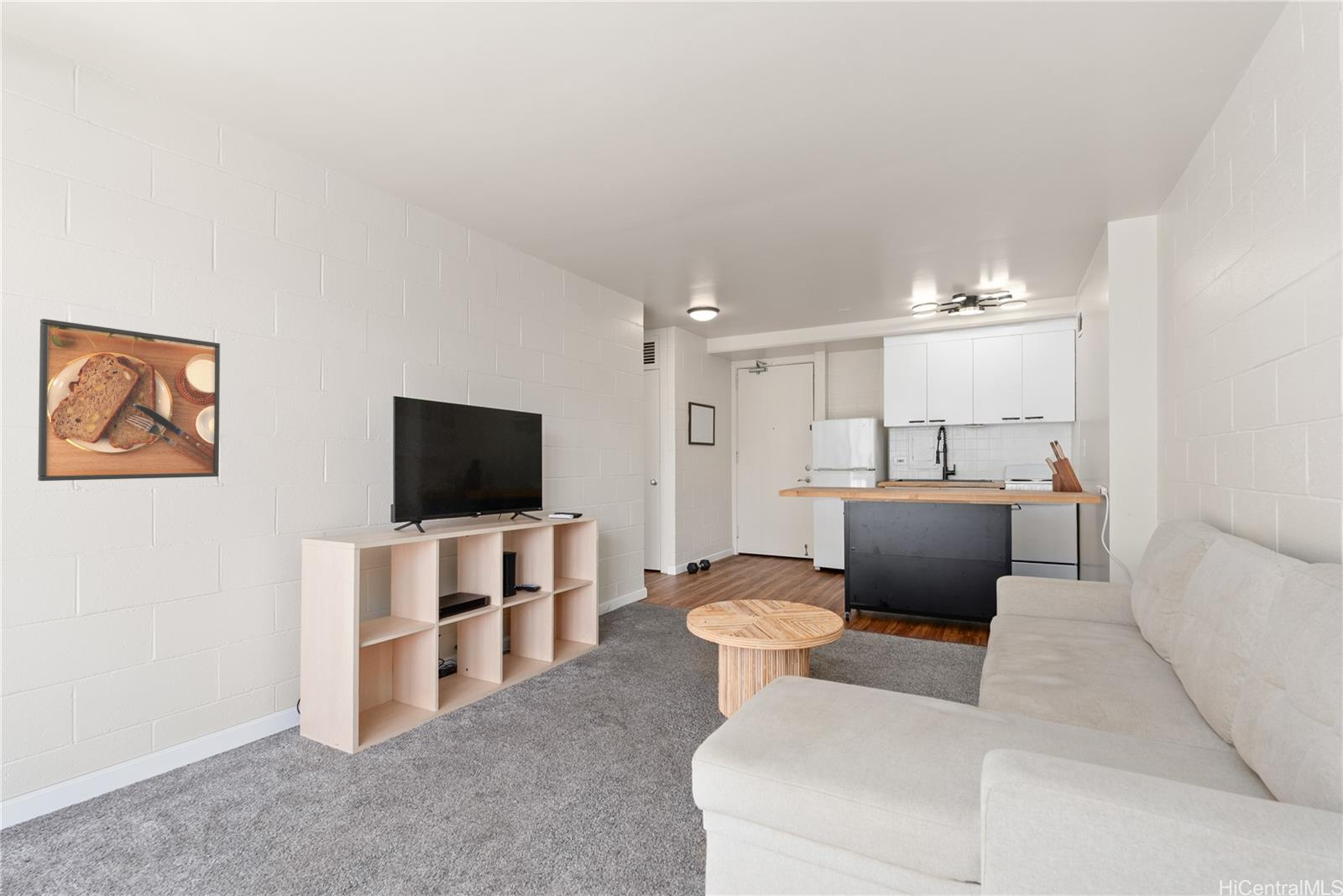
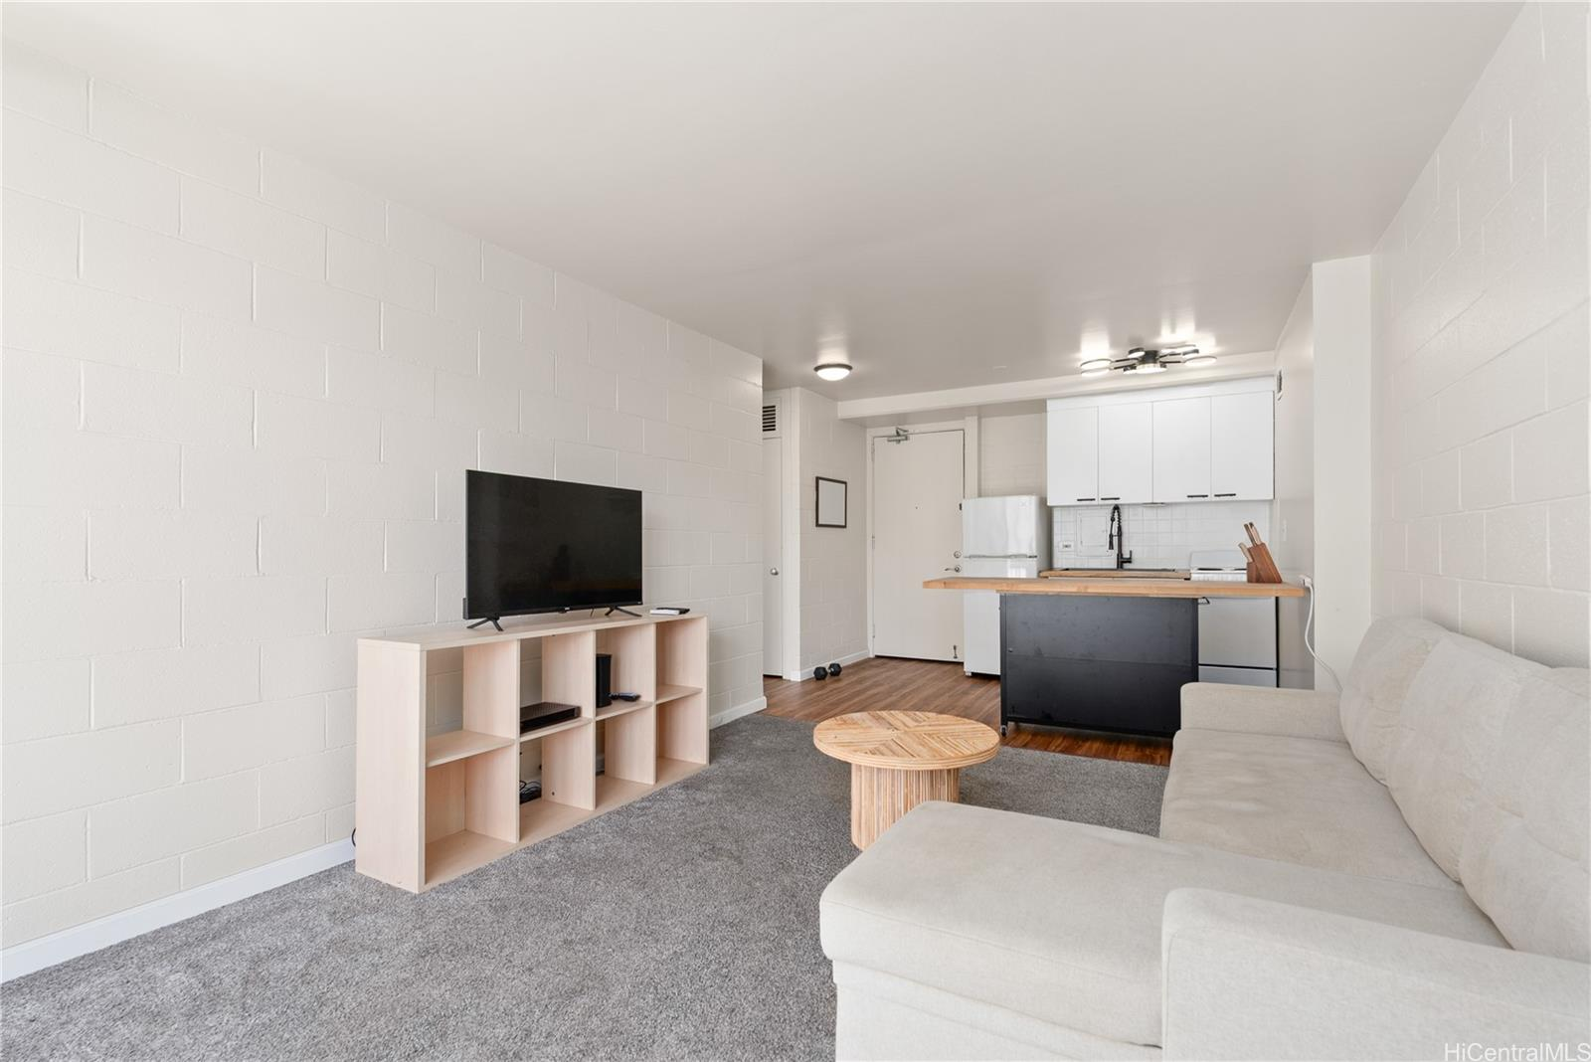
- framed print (138, 405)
